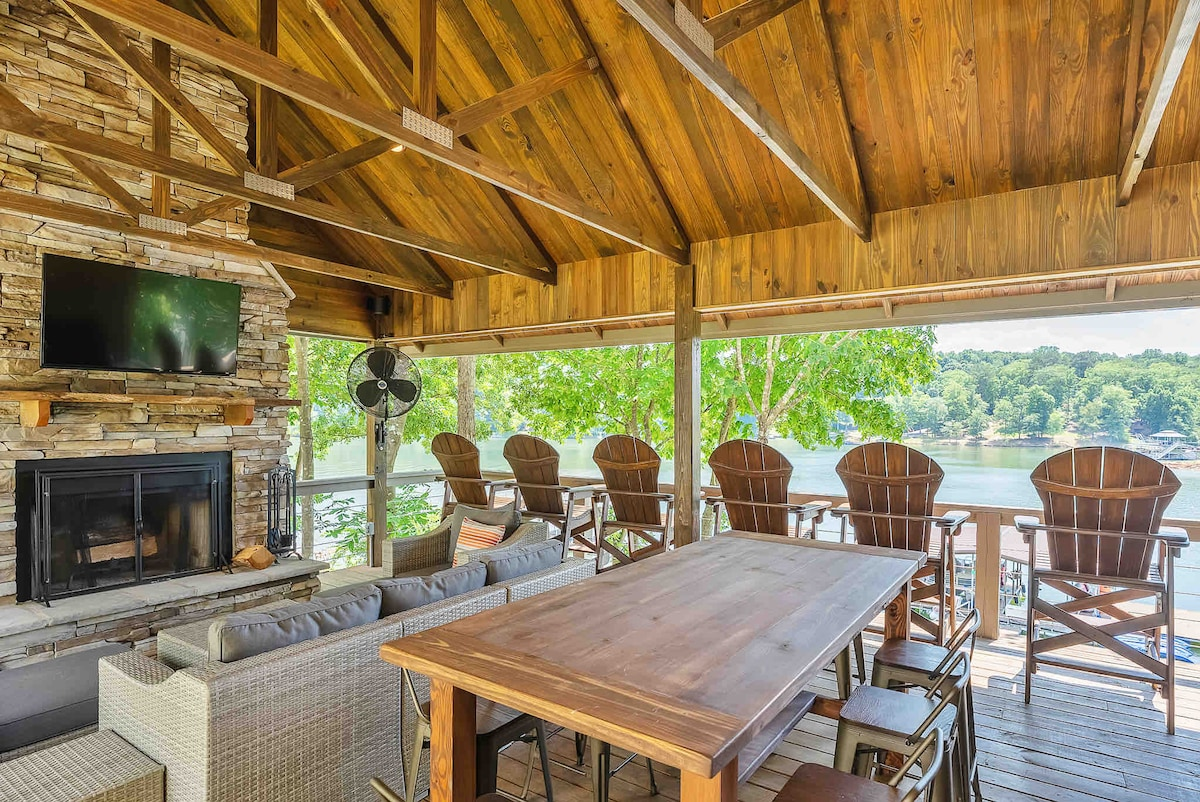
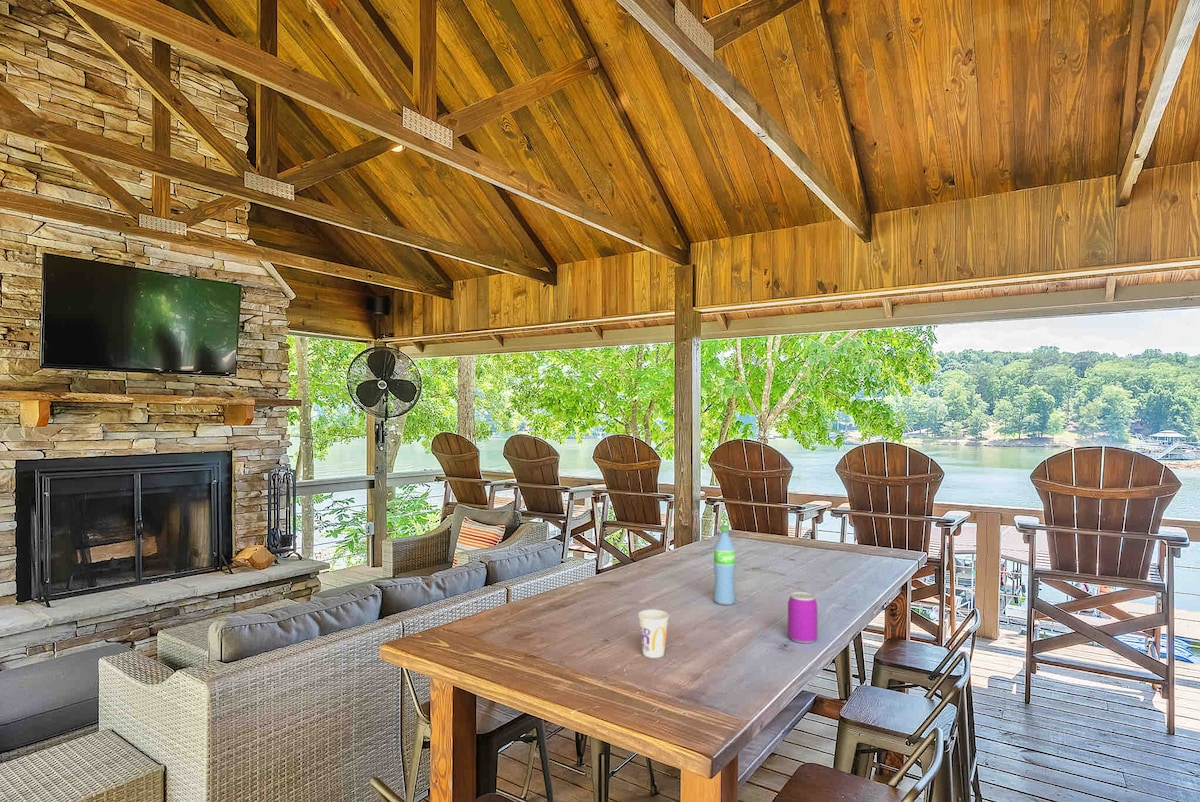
+ cup (653, 634)
+ beverage can (802, 617)
+ water bottle (724, 564)
